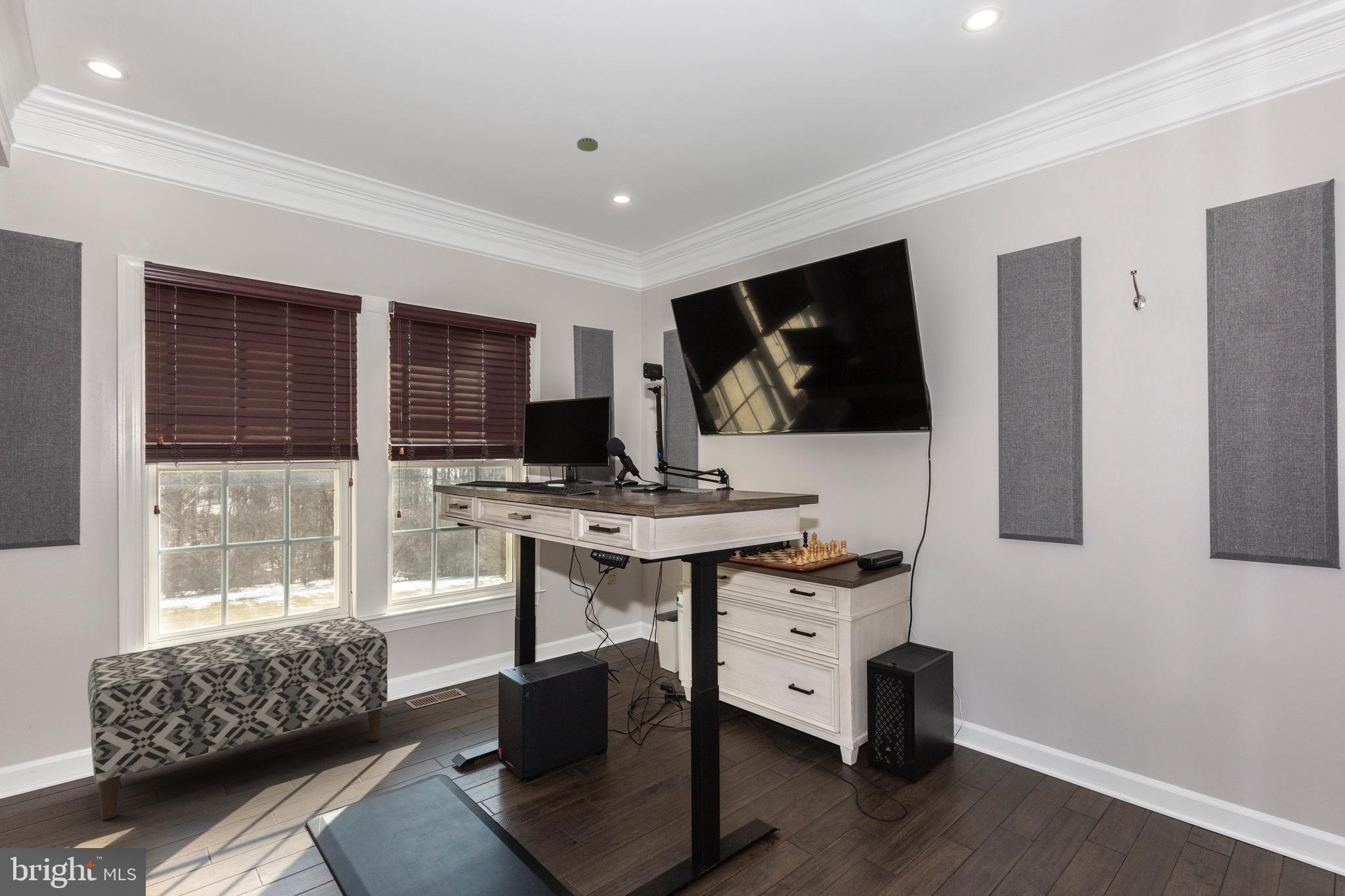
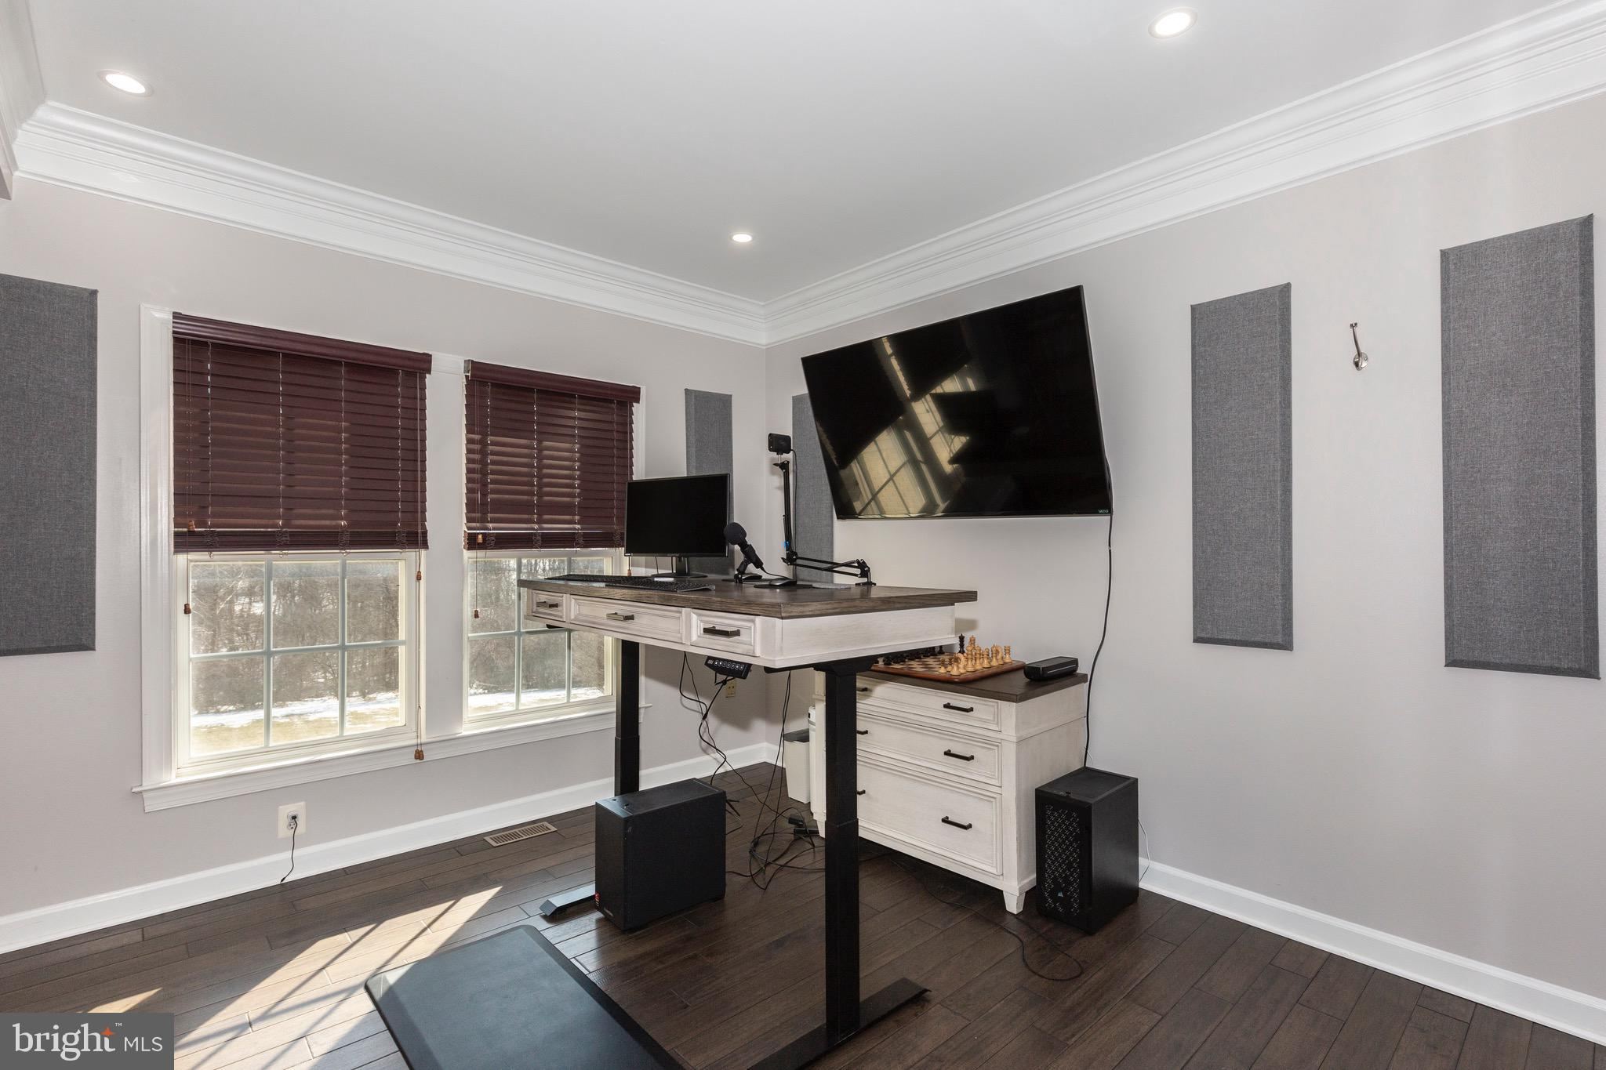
- smoke detector (587, 144)
- bench (248, 702)
